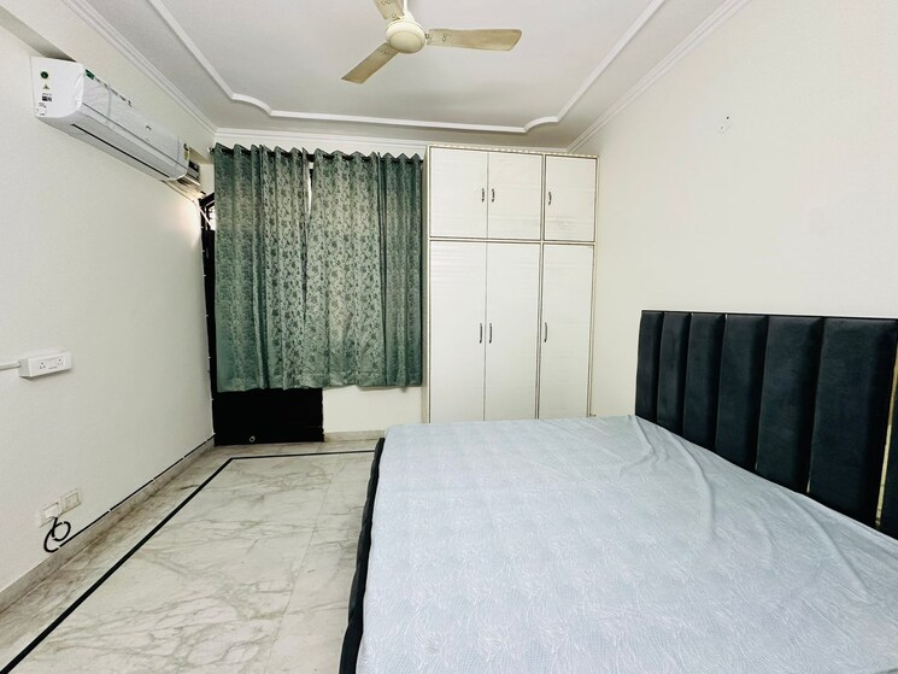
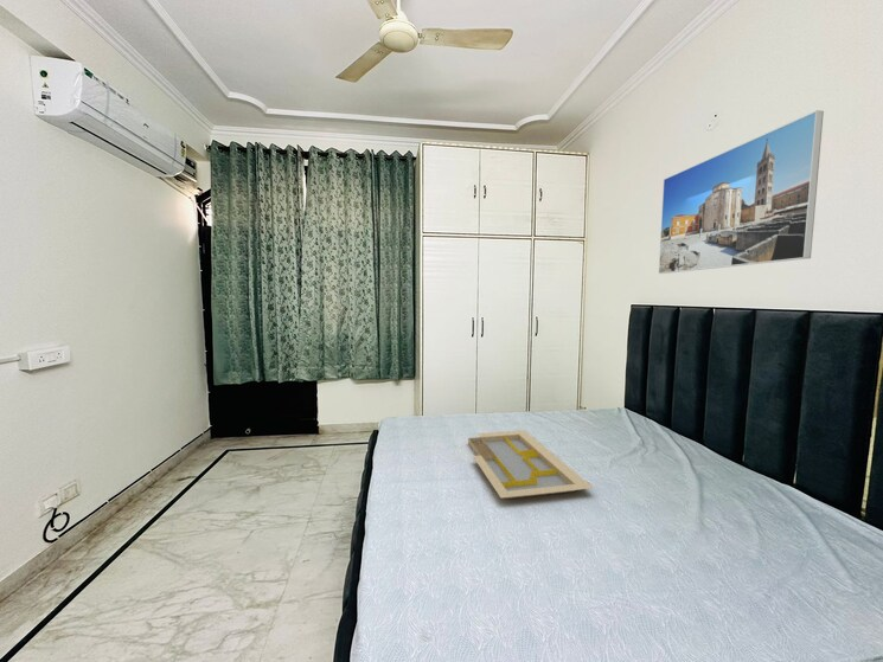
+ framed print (722, 211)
+ serving tray (514, 459)
